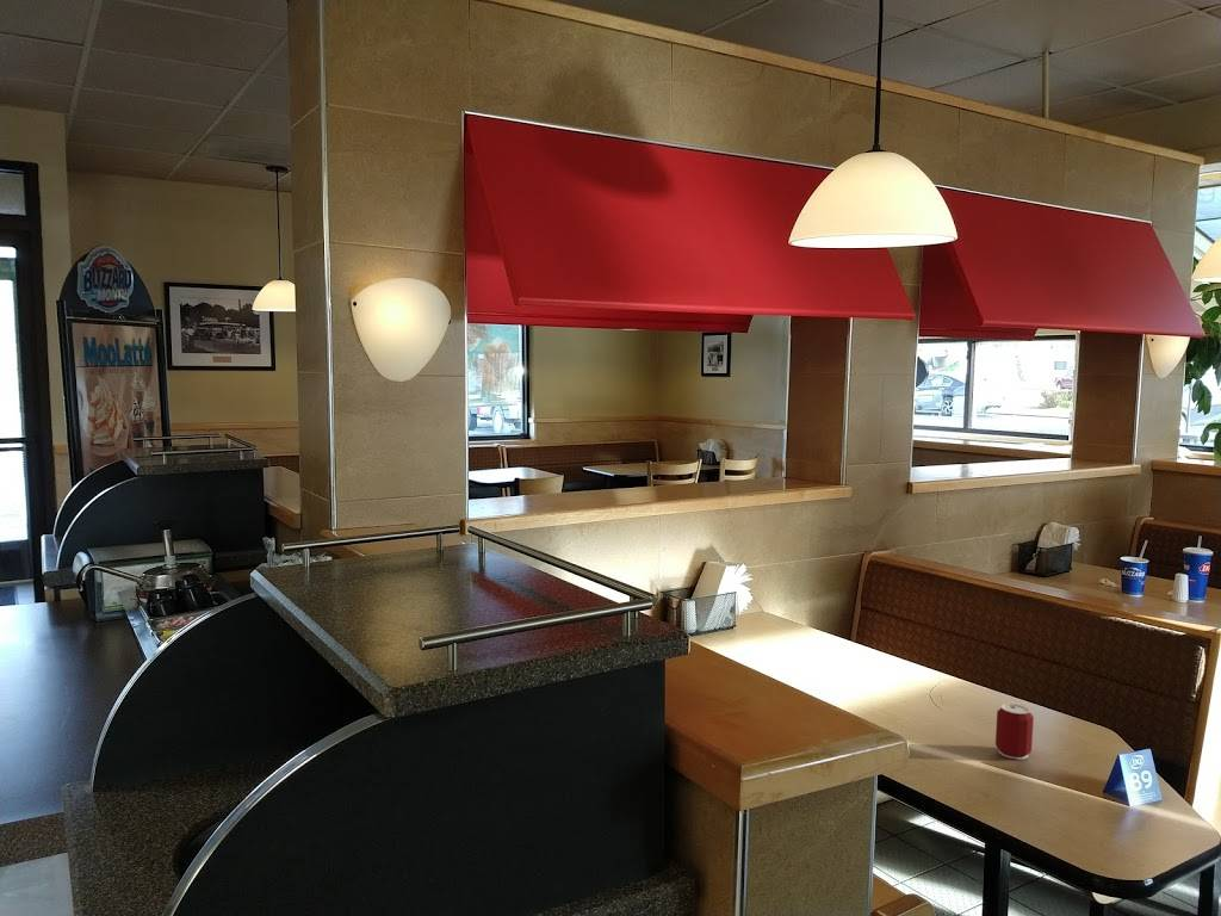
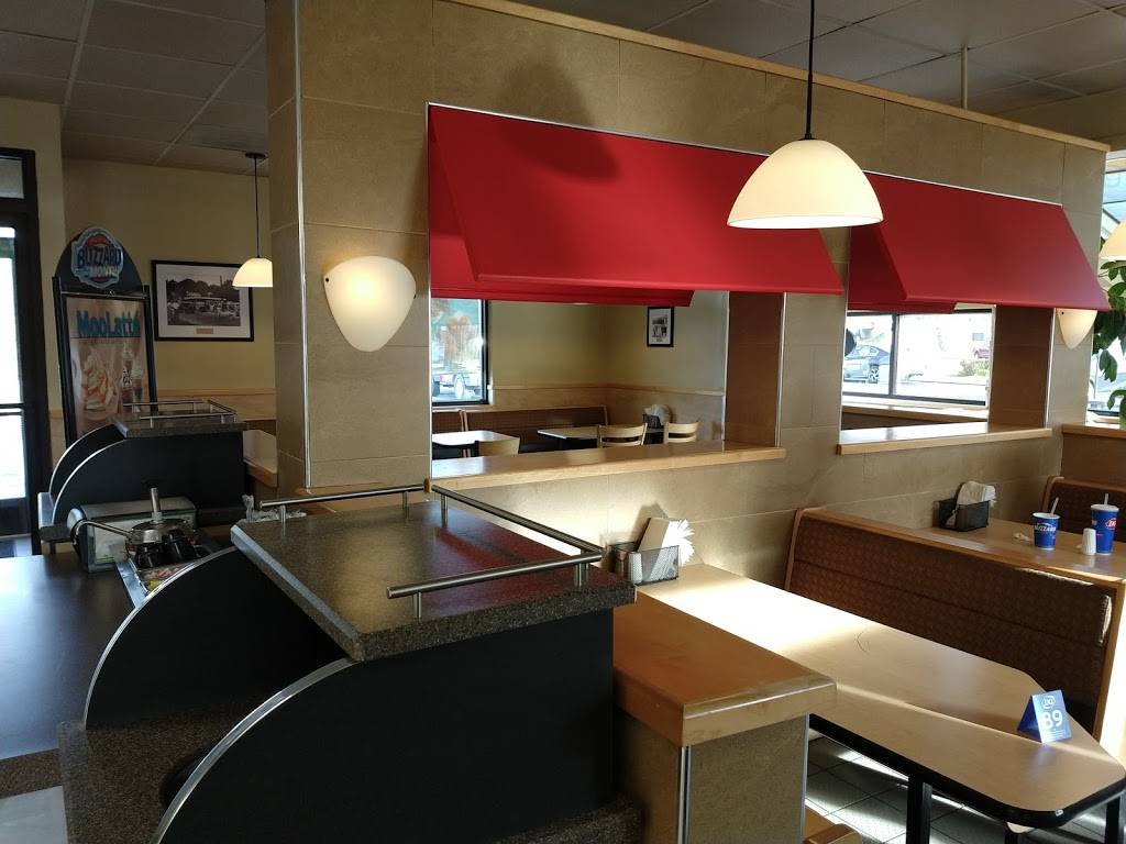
- can (1014, 730)
